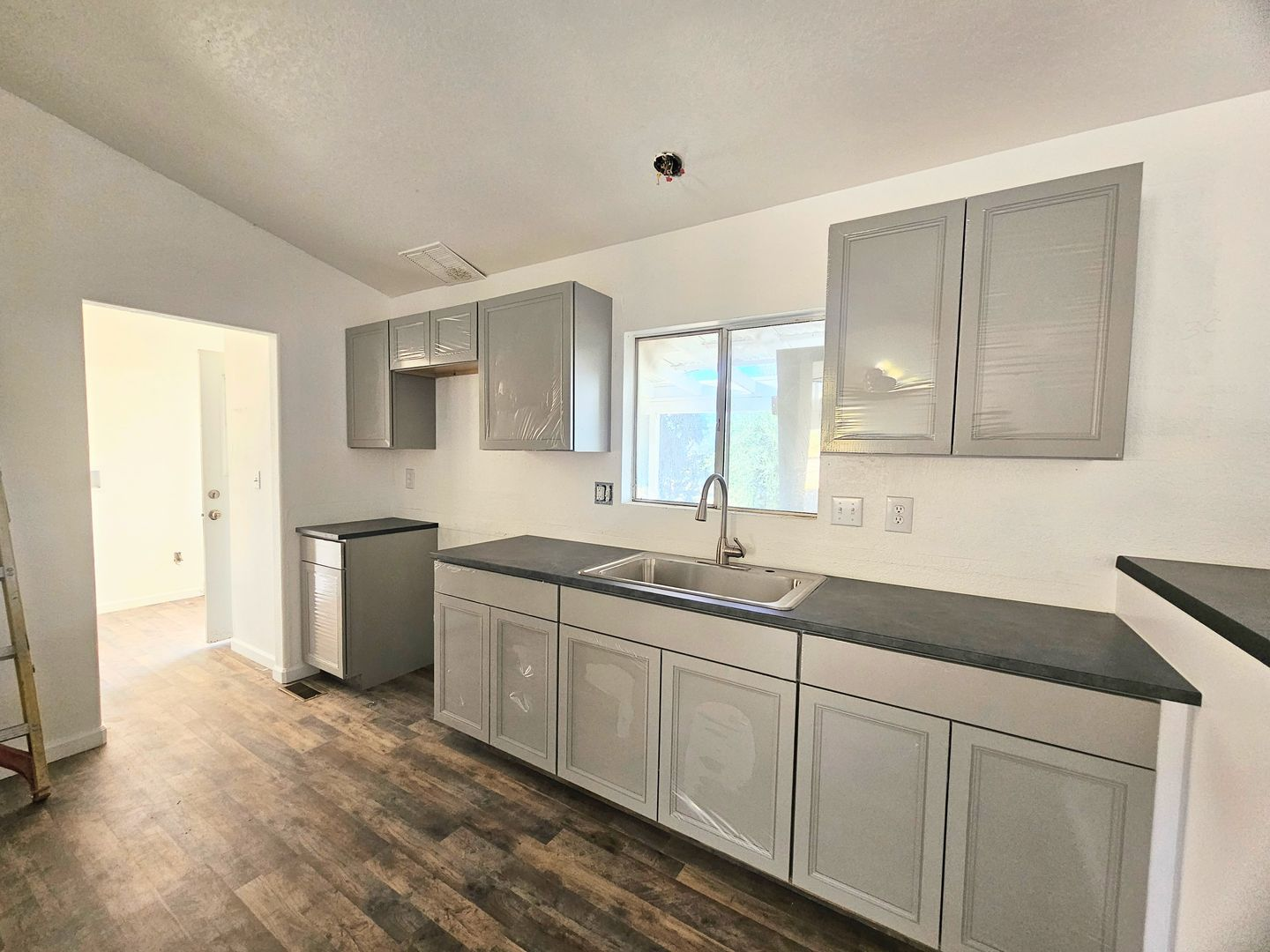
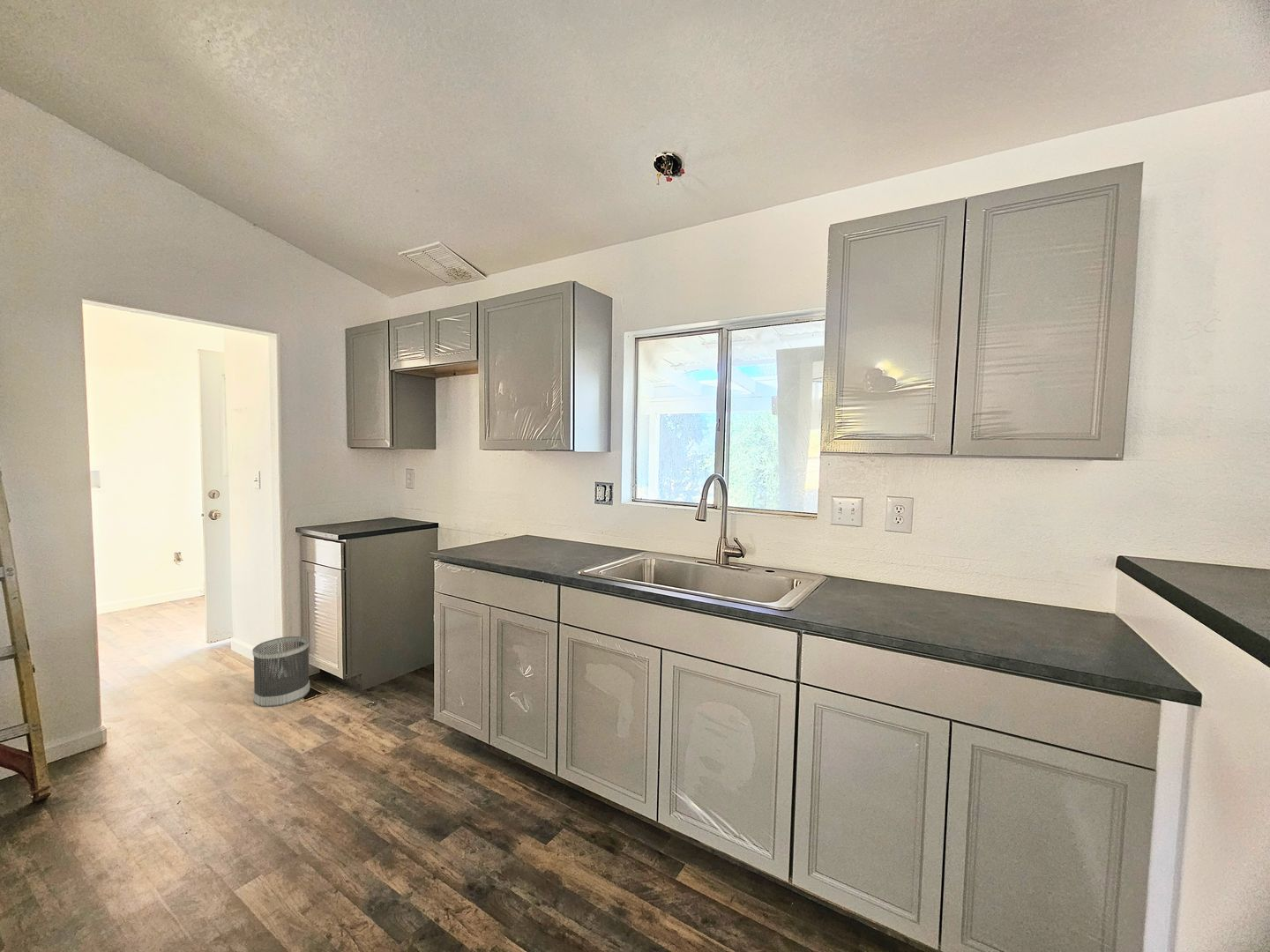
+ wastebasket (281, 670)
